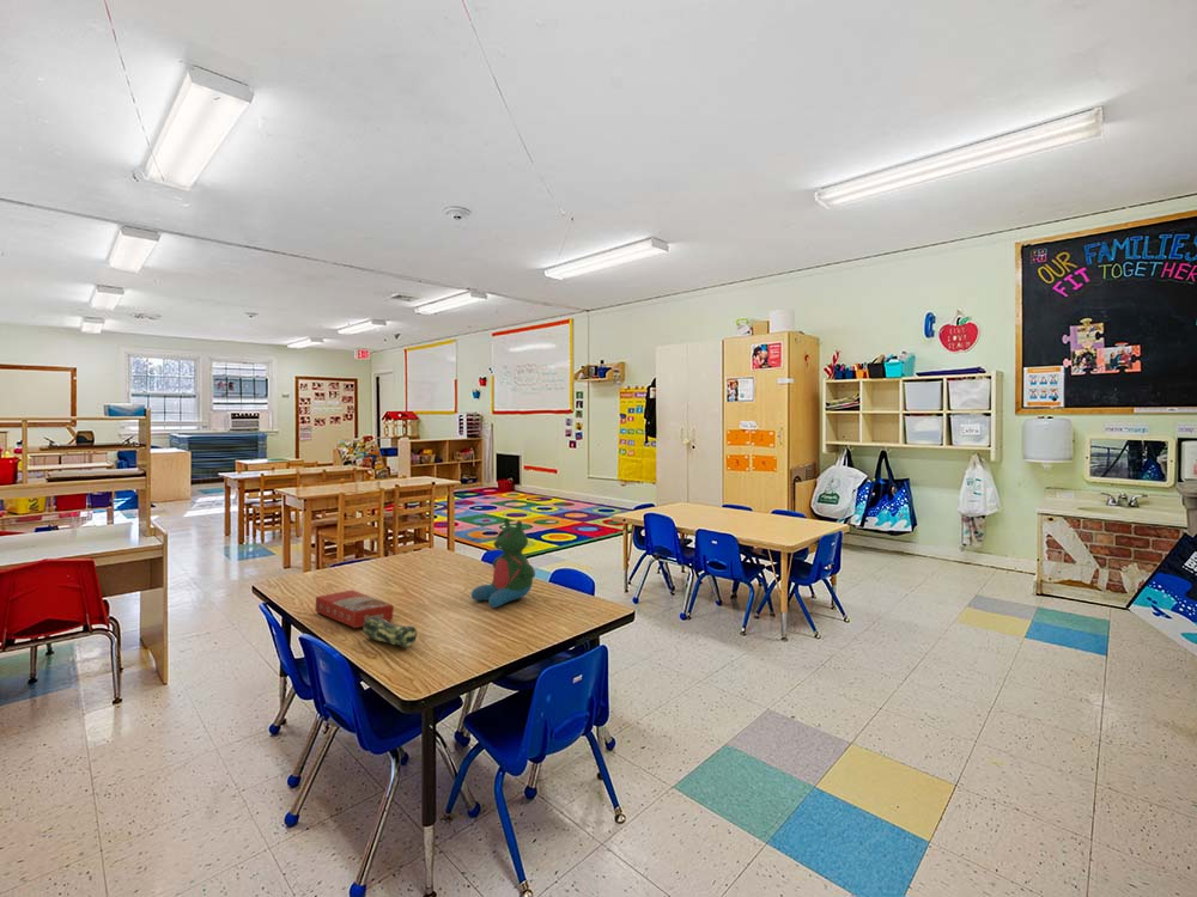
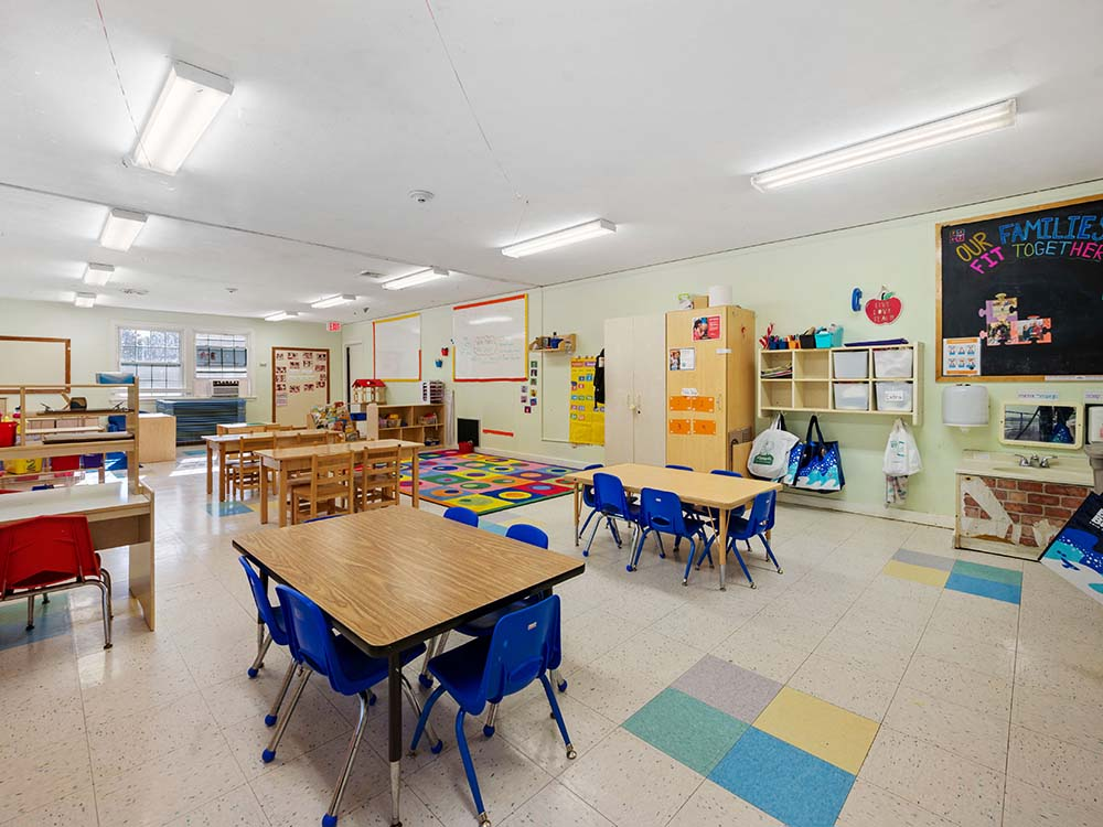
- stuffed animal (503, 560)
- pencil case (390, 631)
- macaroni box (353, 608)
